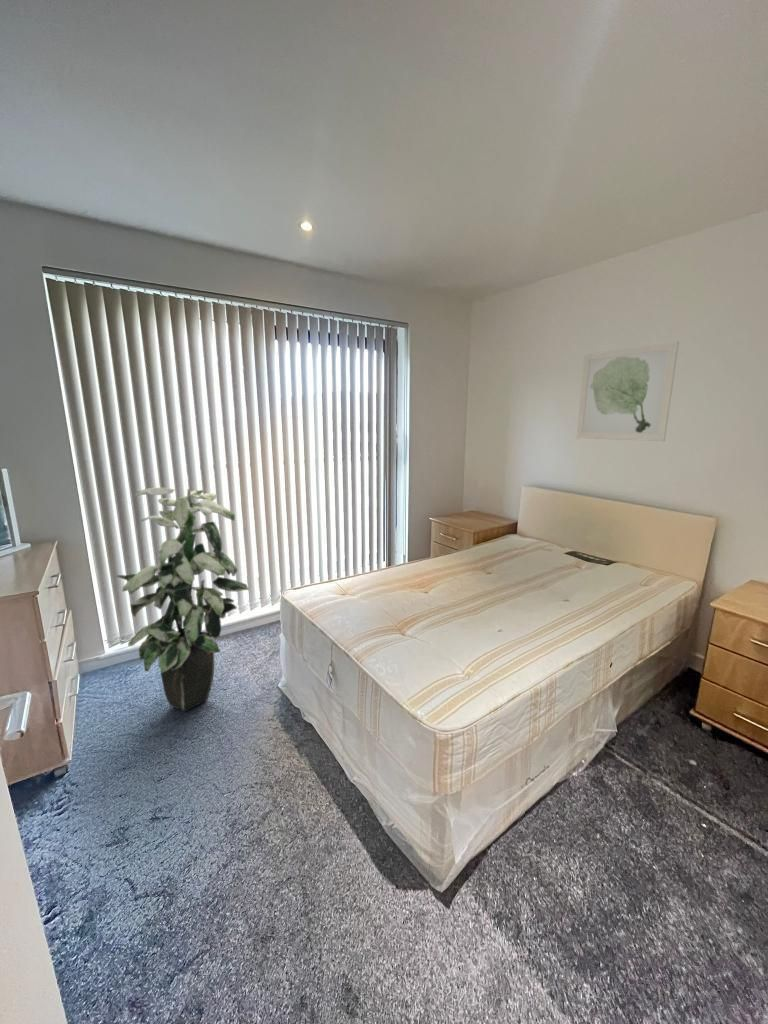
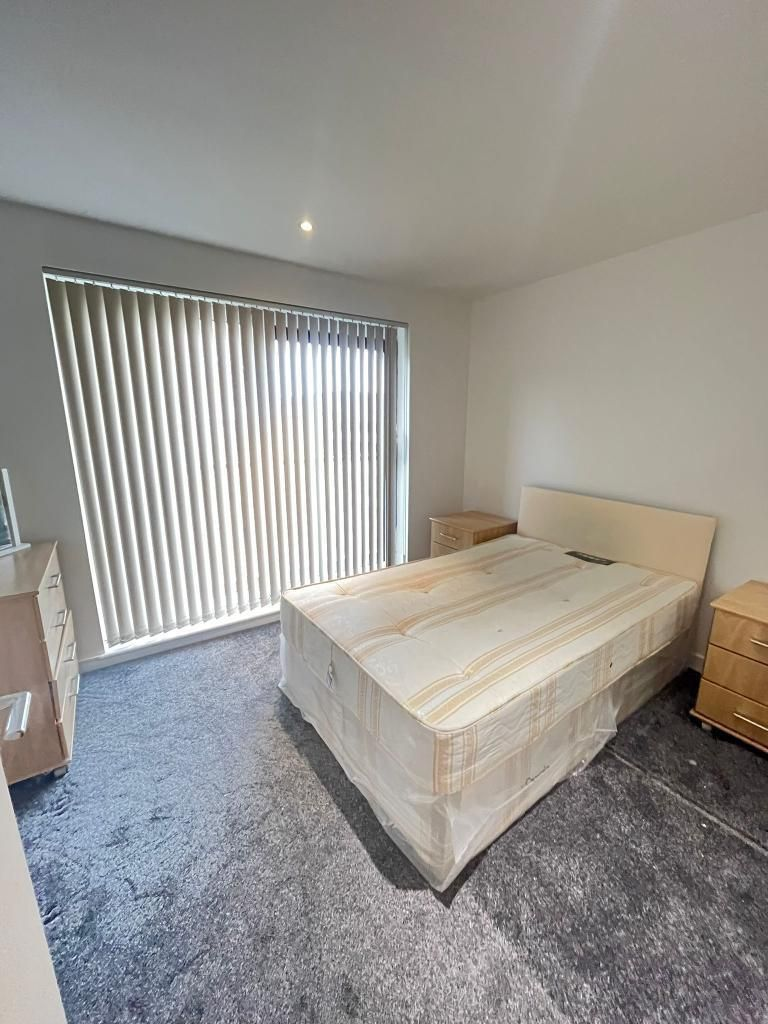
- wall art (622, 395)
- indoor plant (182, 596)
